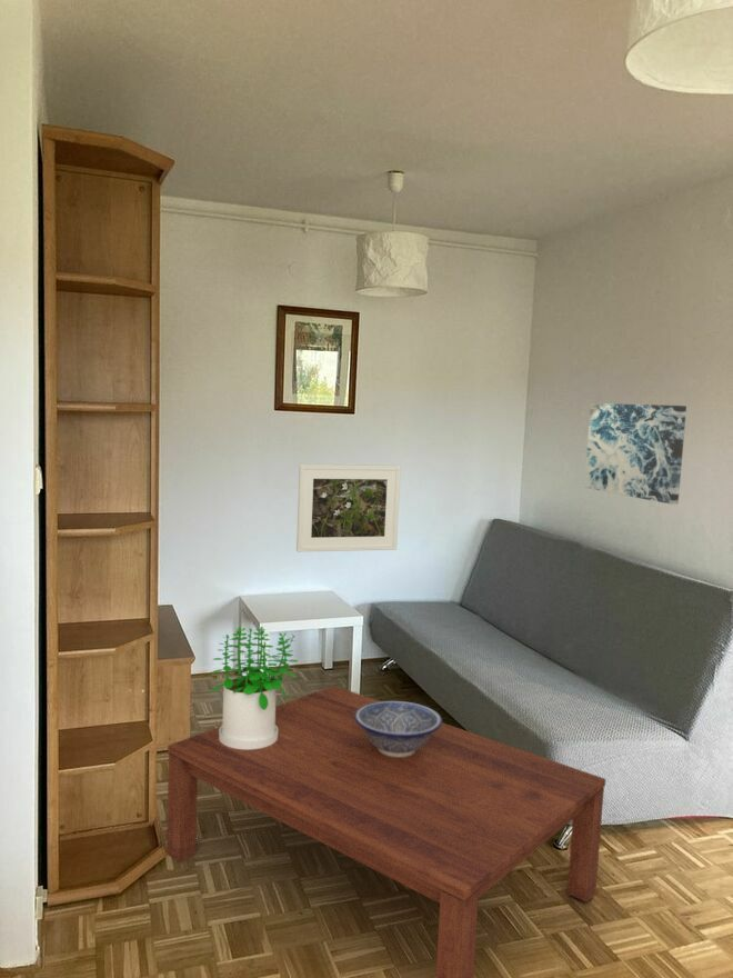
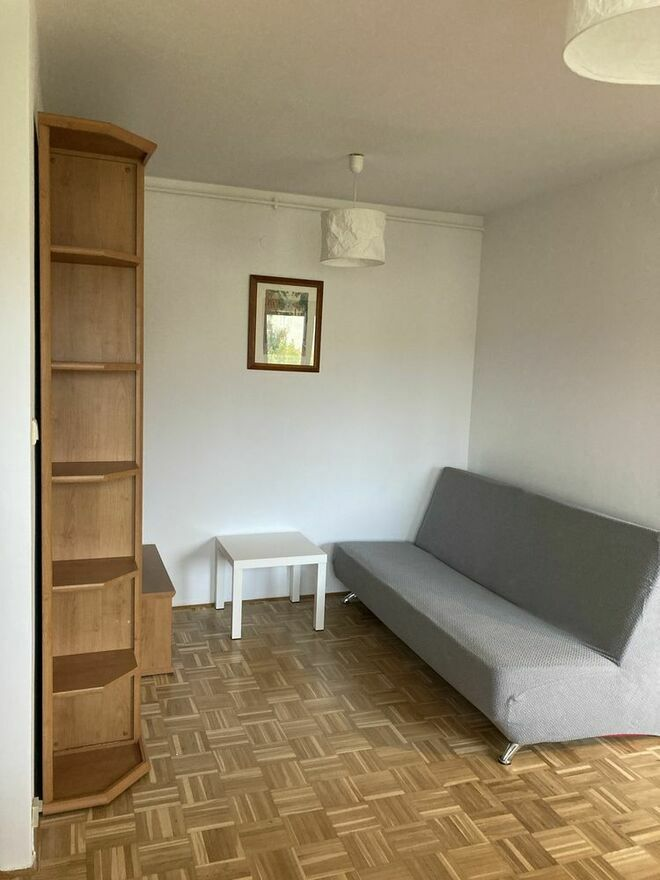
- decorative bowl (396, 732)
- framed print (349, 508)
- coffee table (379, 818)
- potted plant (255, 681)
- wall art (631, 450)
